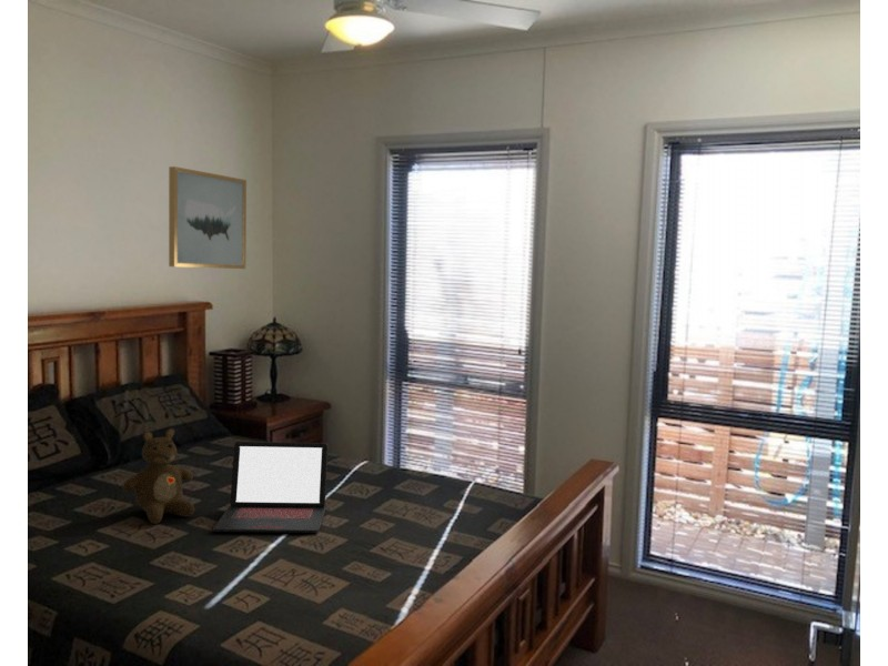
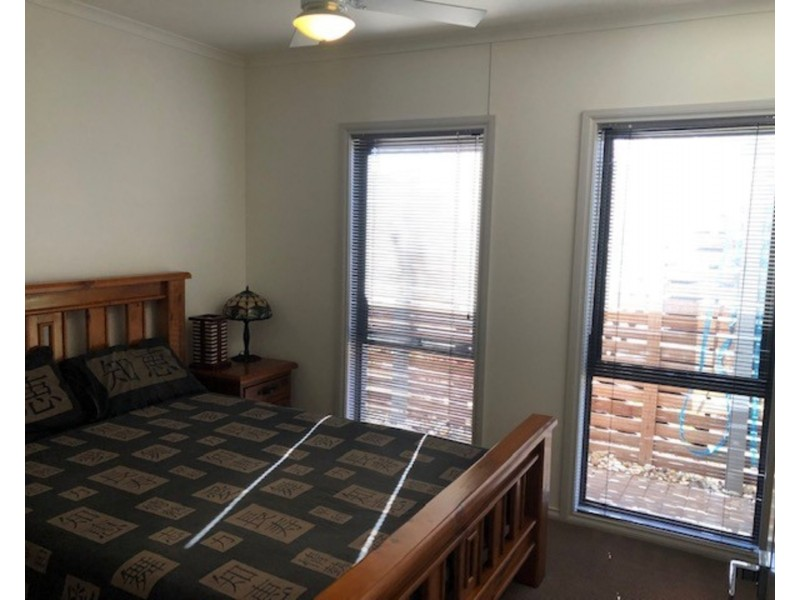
- wall art (209, 221)
- laptop (273, 485)
- teddy bear (163, 473)
